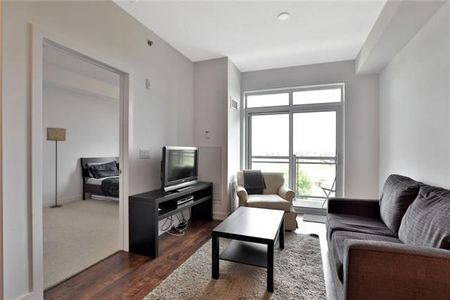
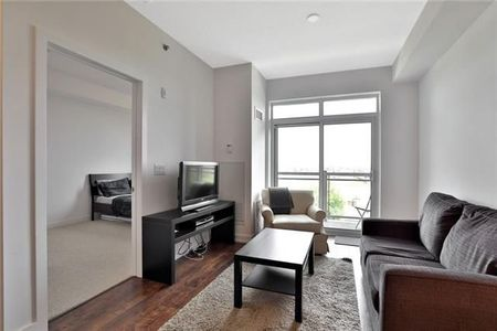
- floor lamp (56, 167)
